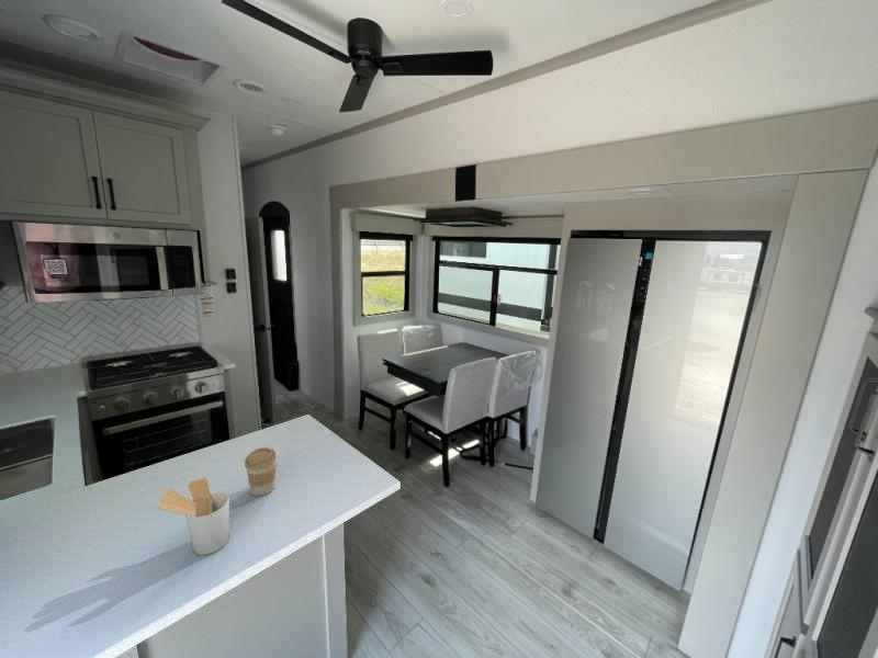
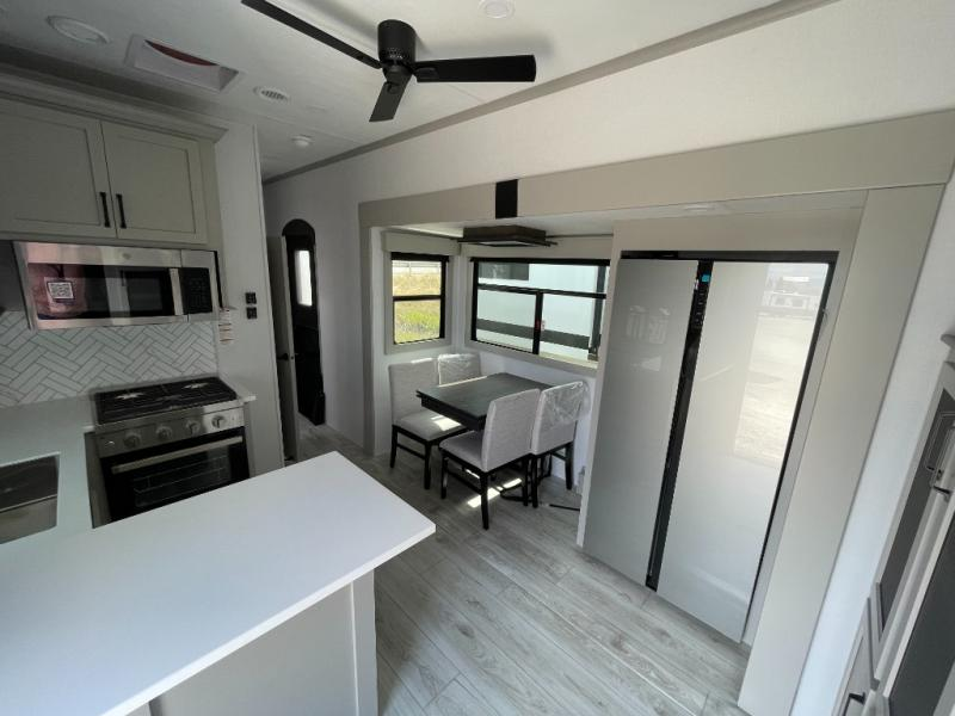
- coffee cup (261, 470)
- utensil holder (196, 517)
